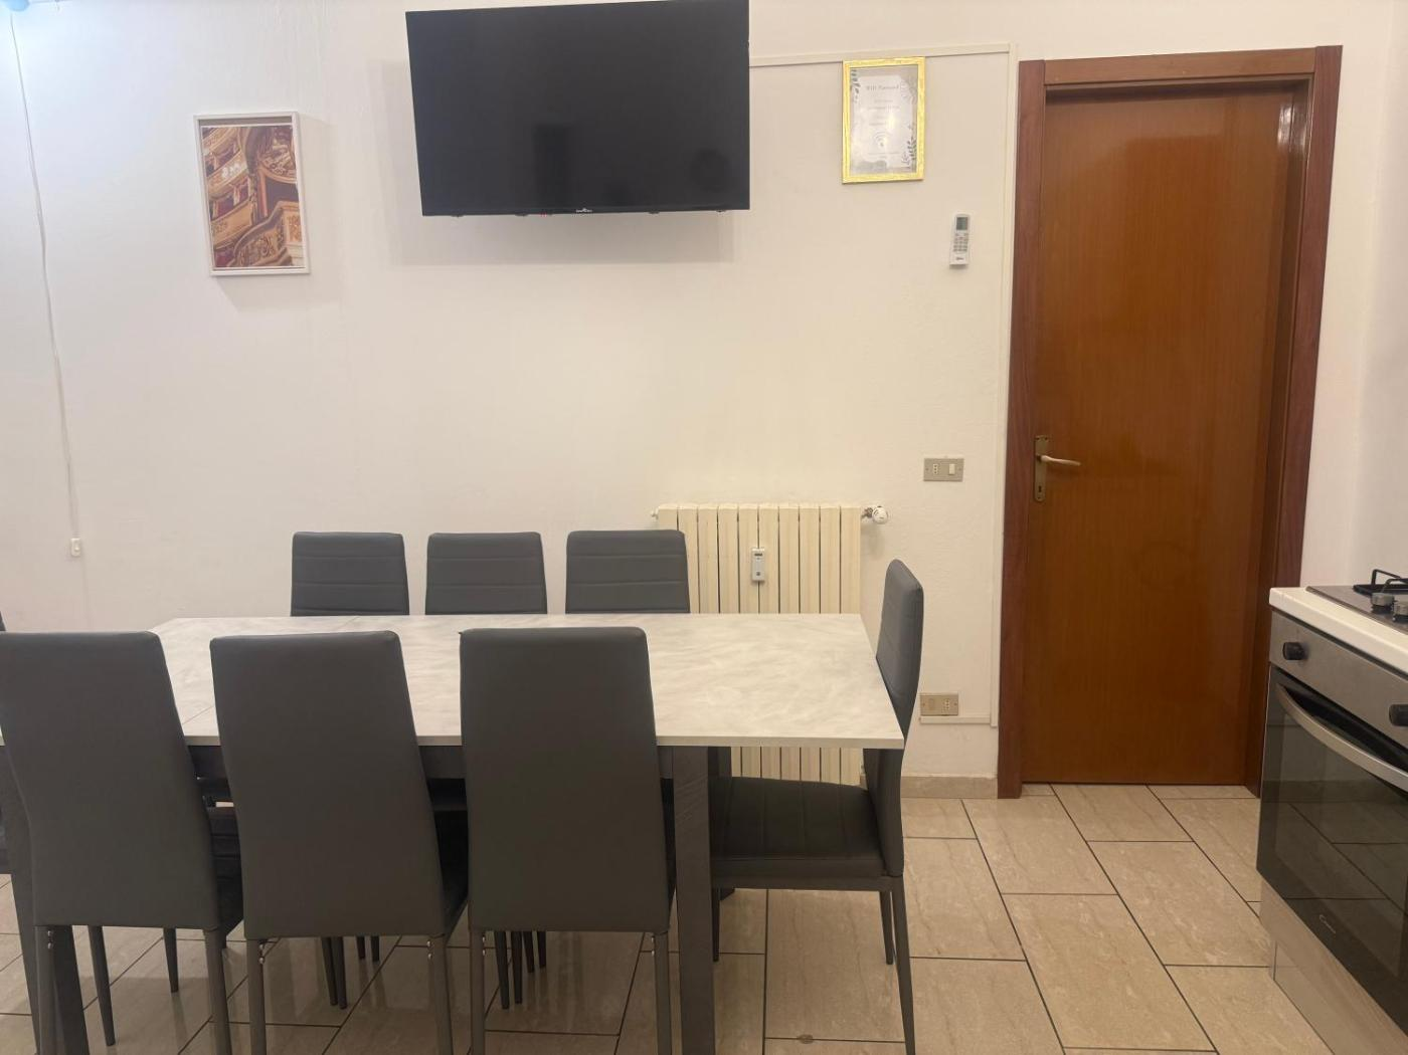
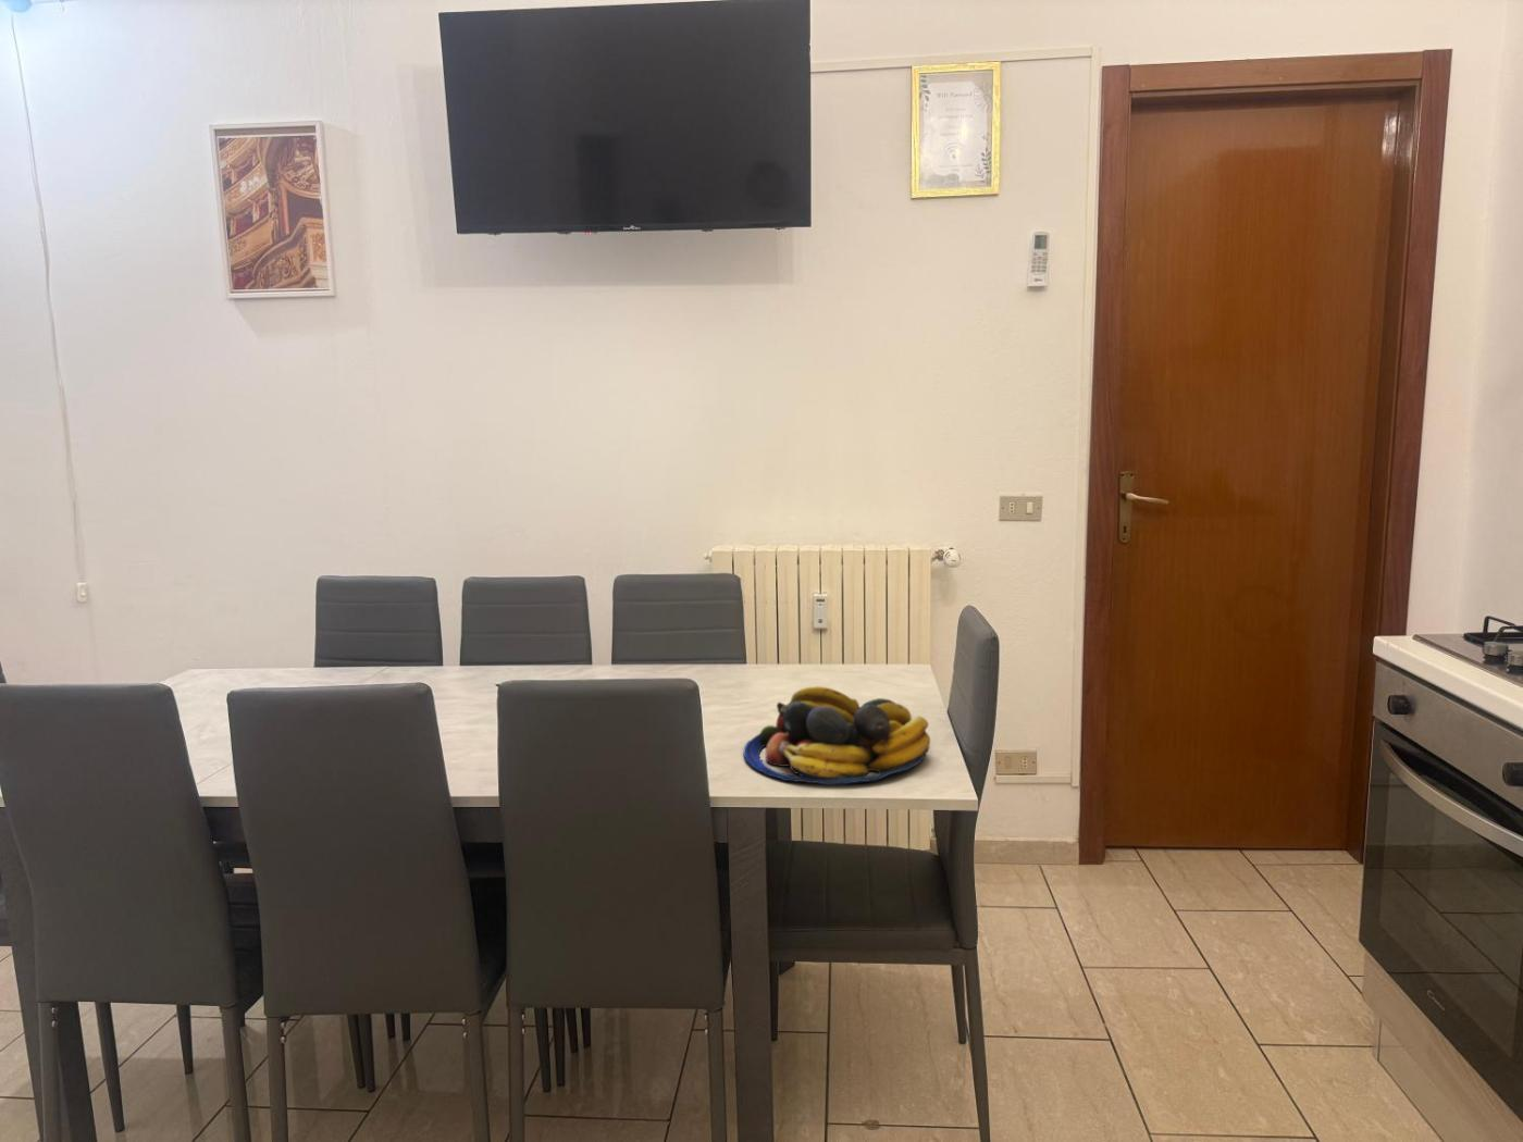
+ fruit bowl (833, 720)
